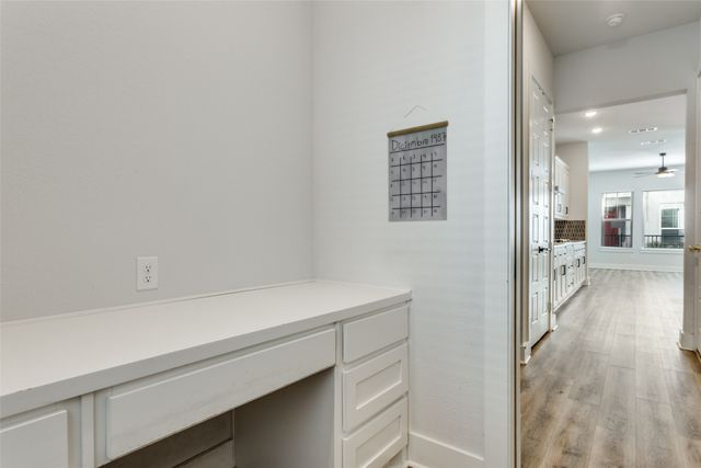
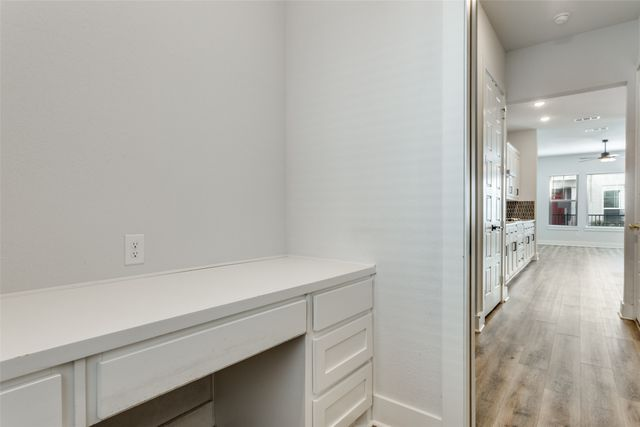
- calendar (416, 162)
